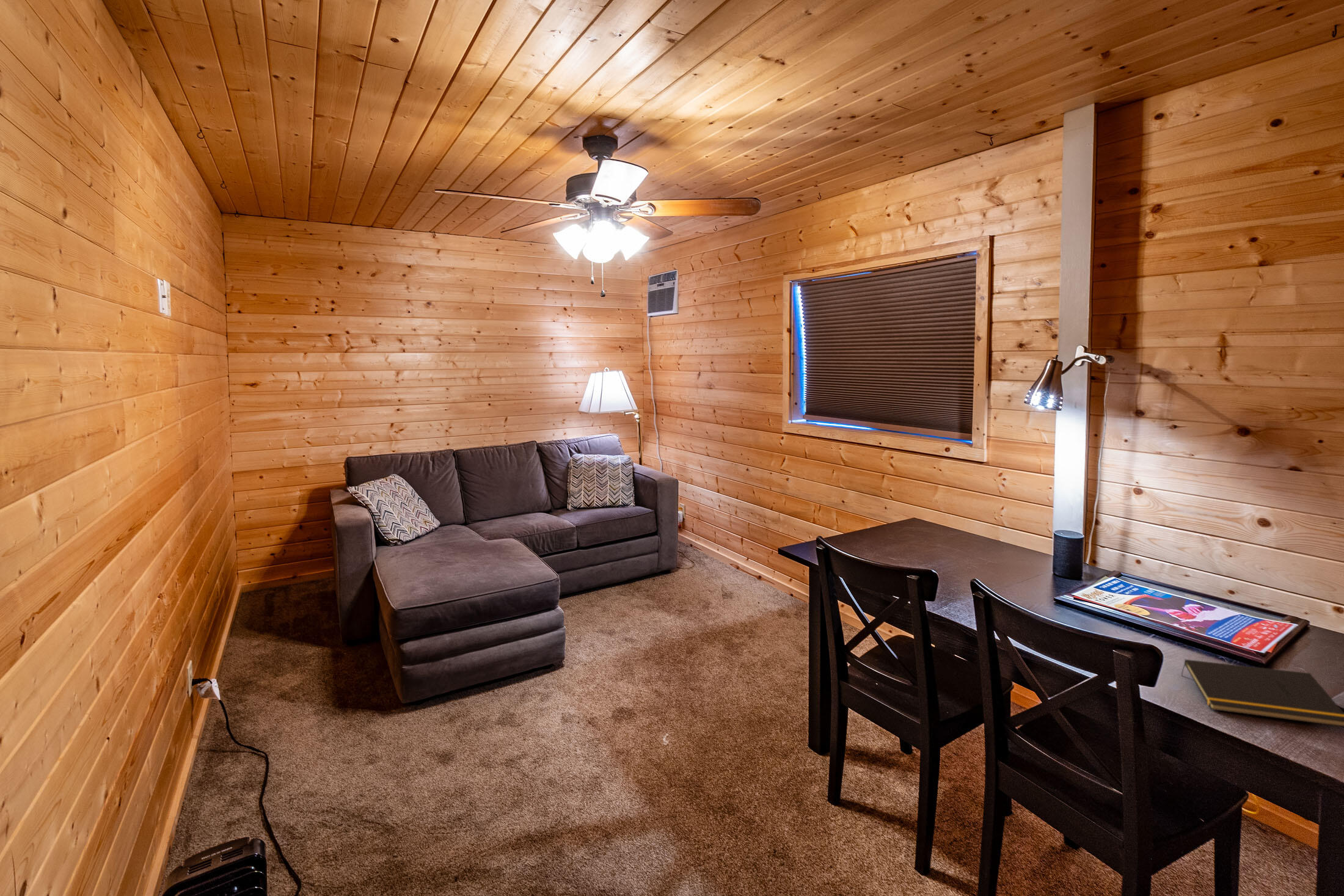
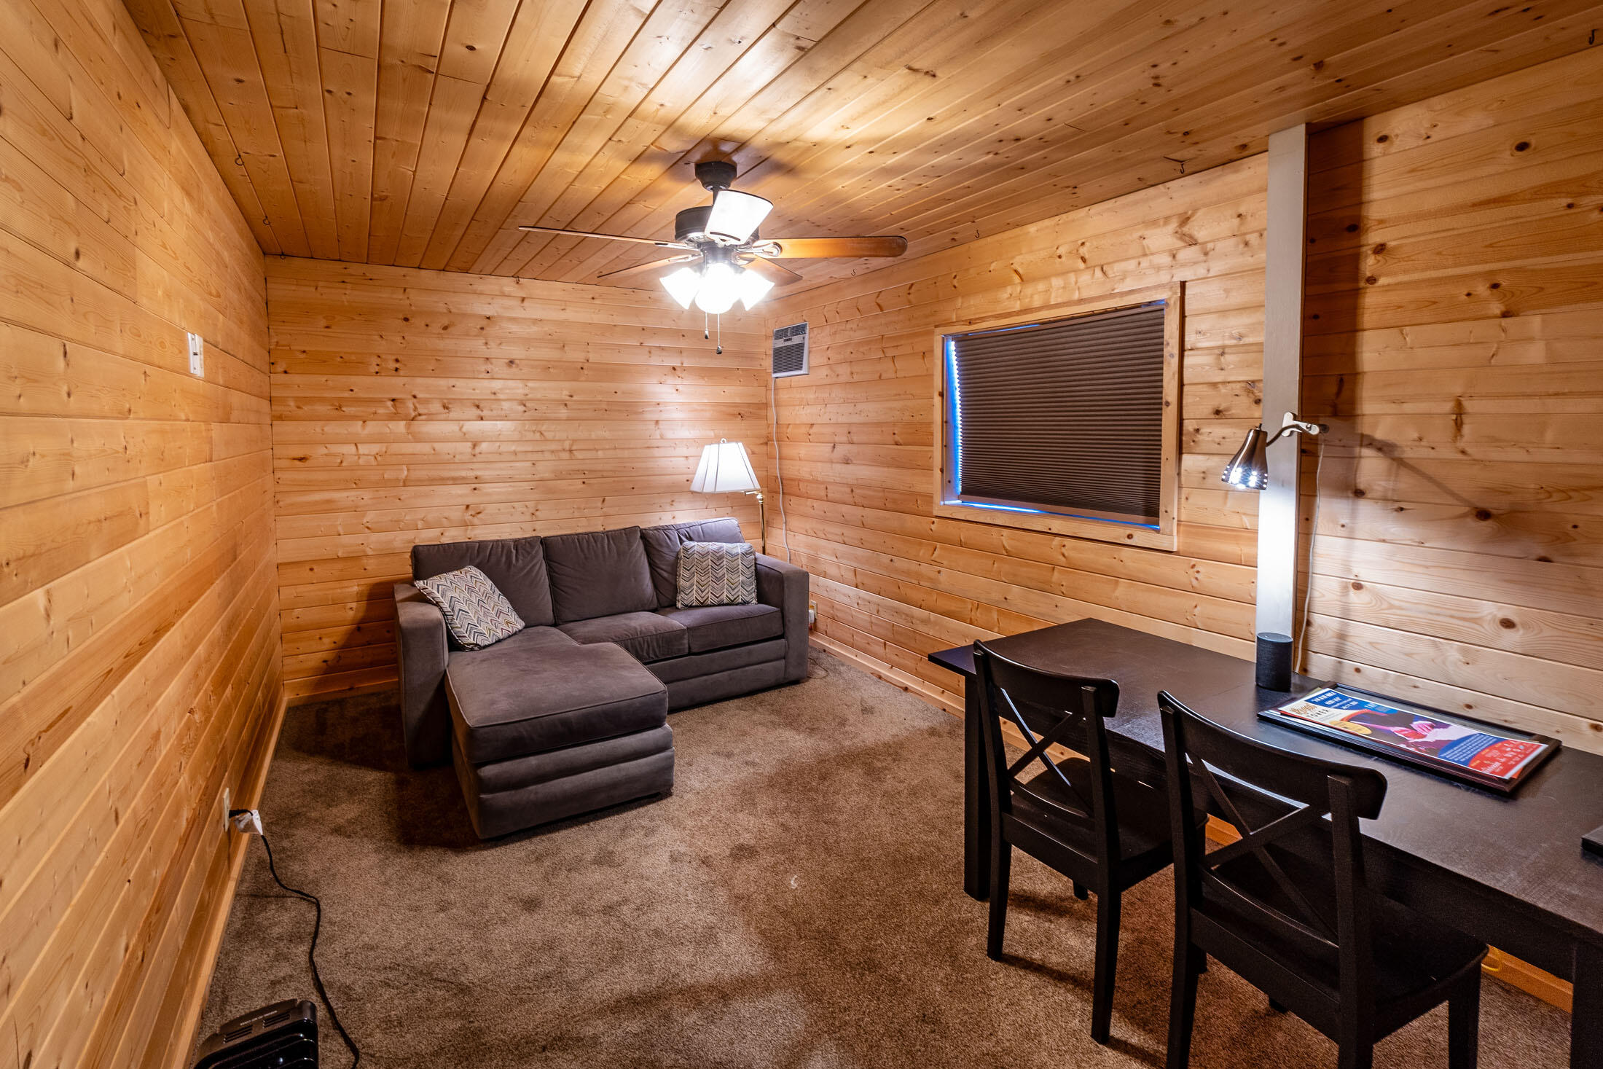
- notepad (1261, 691)
